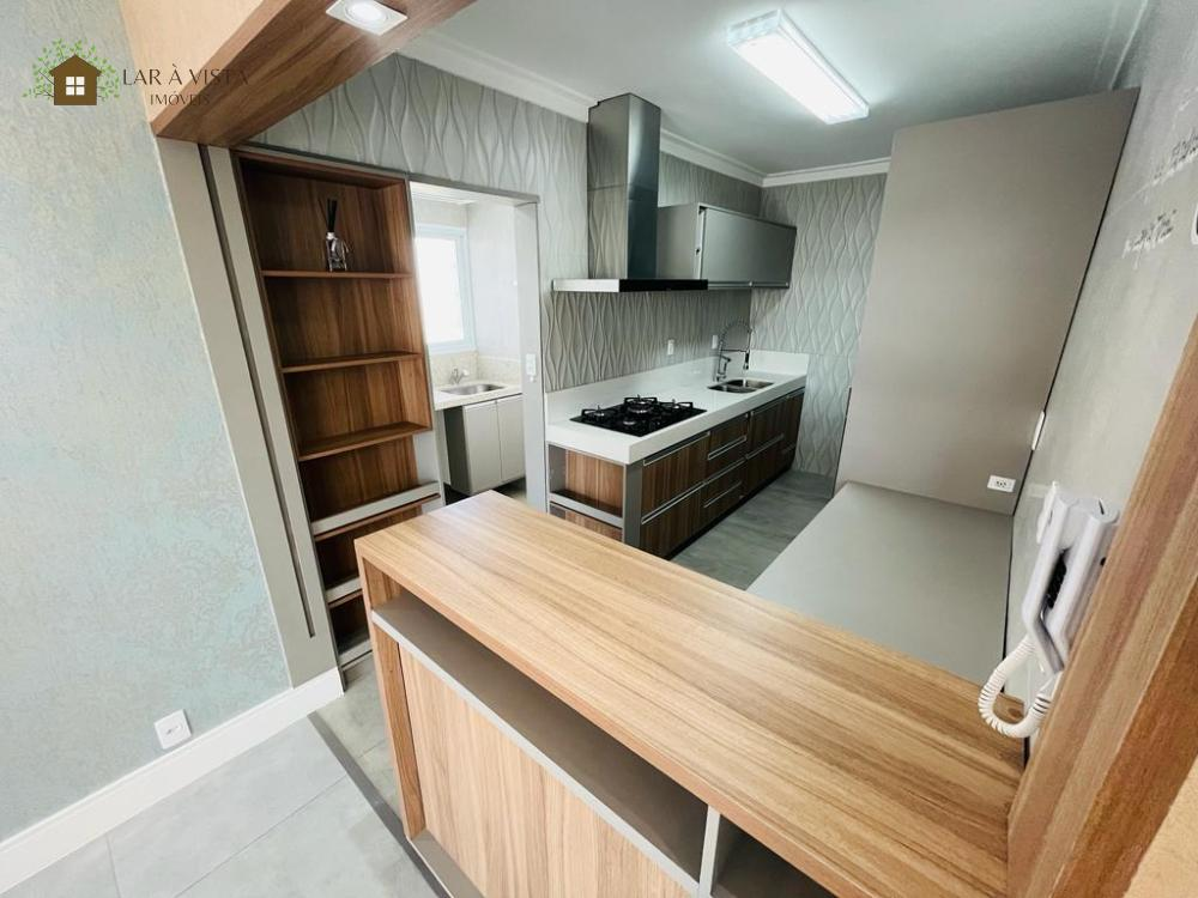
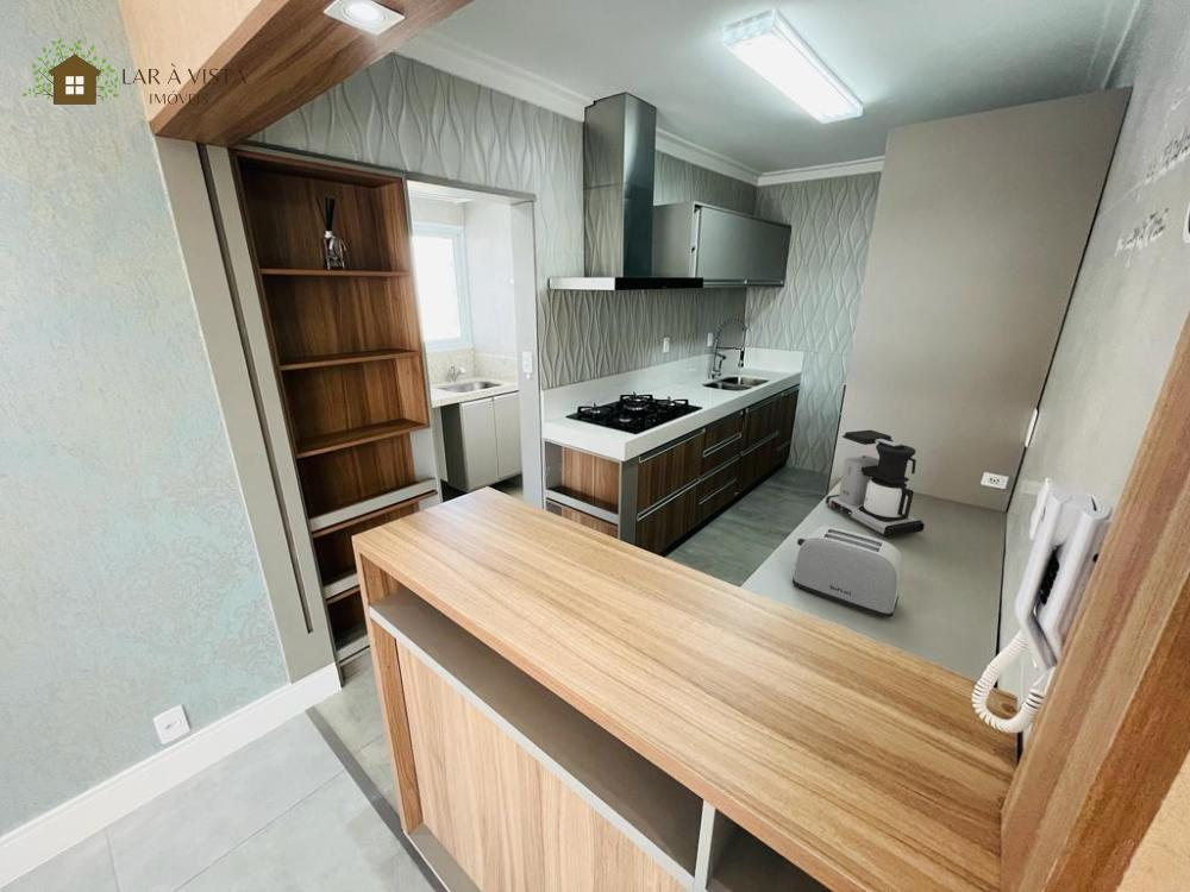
+ coffee maker (877, 480)
+ toaster (845, 565)
